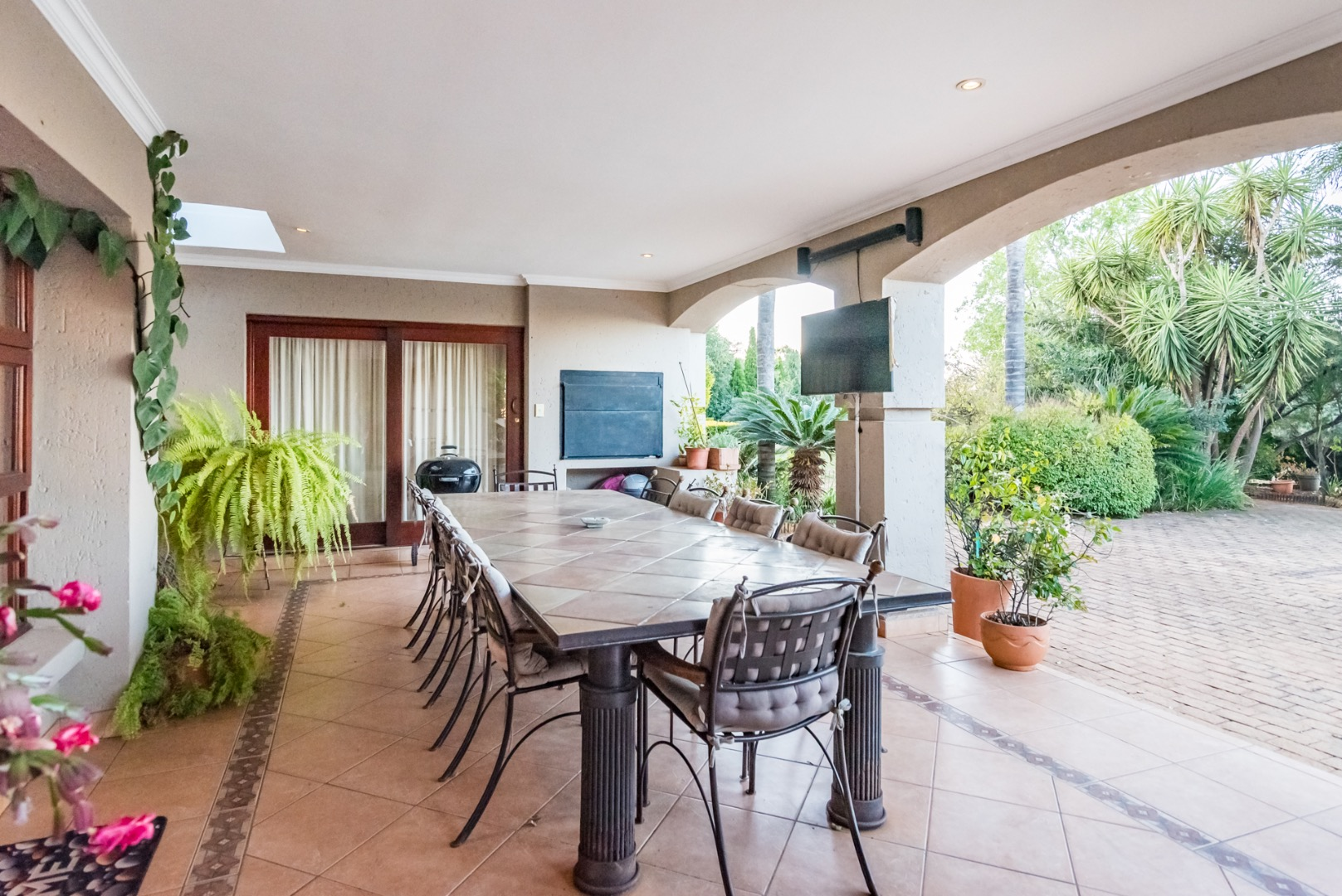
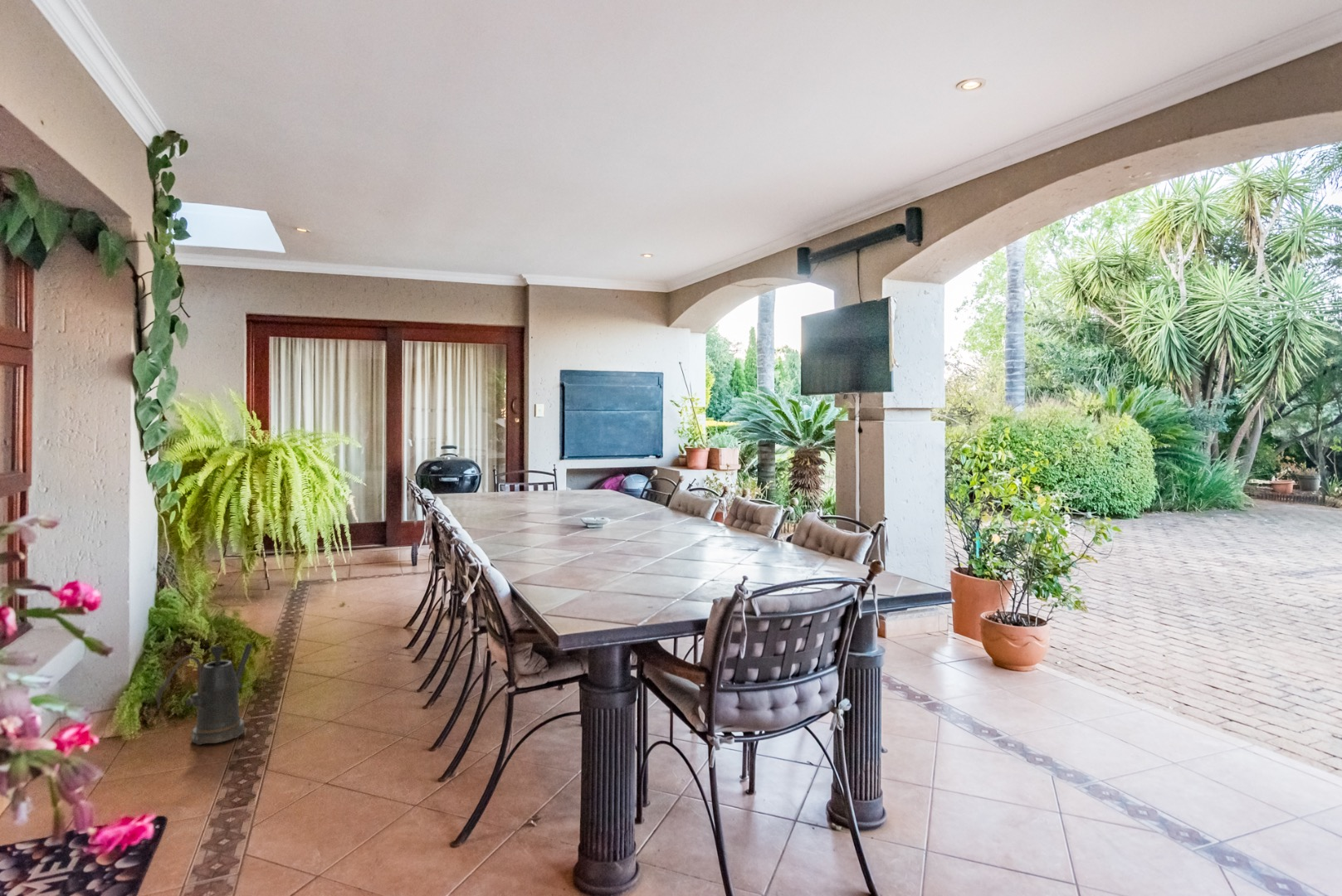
+ watering can (207, 695)
